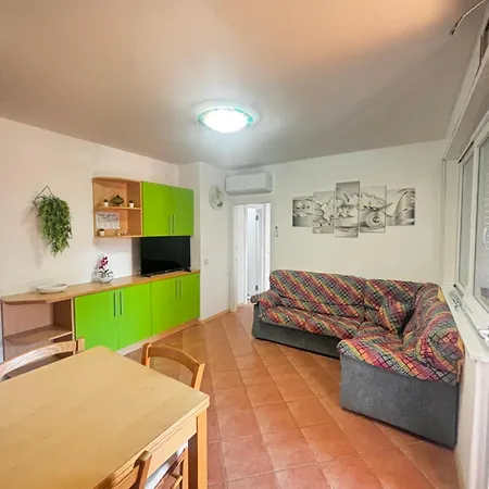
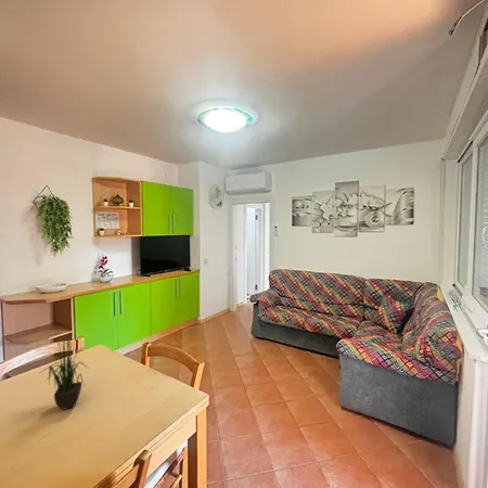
+ potted plant (64, 364)
